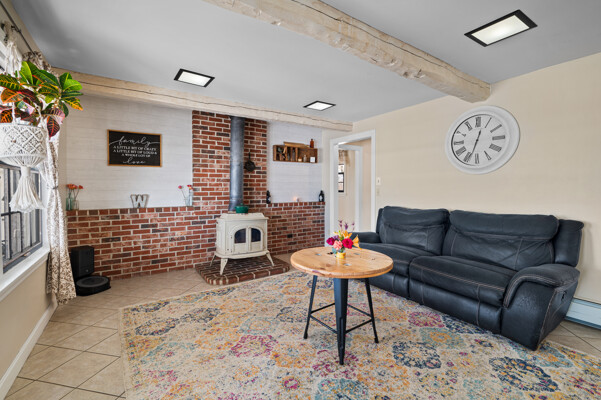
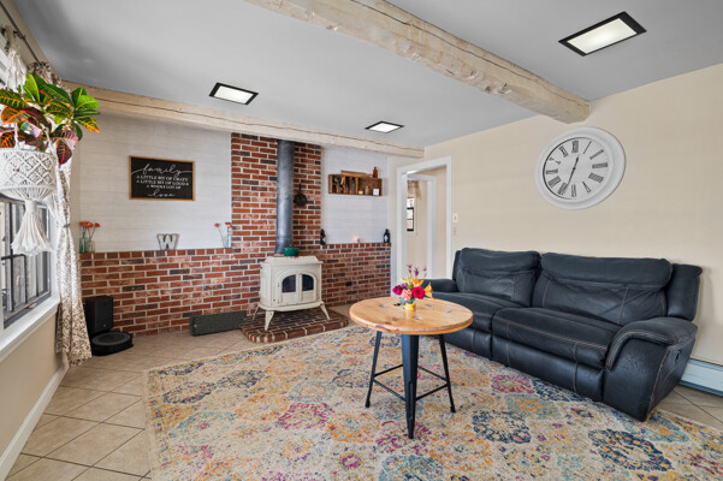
+ speaker (218, 320)
